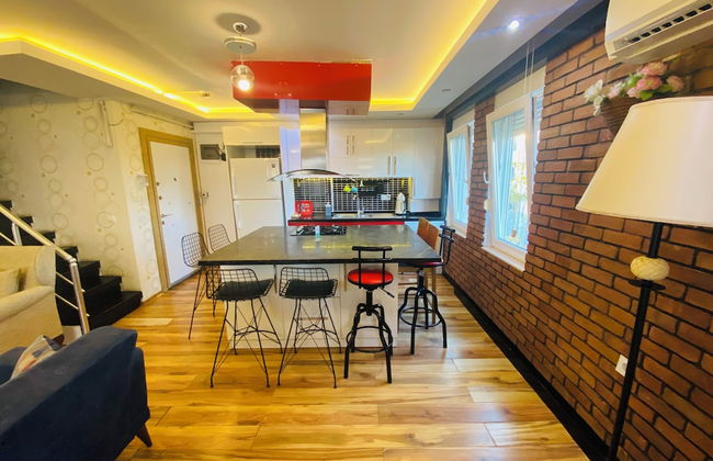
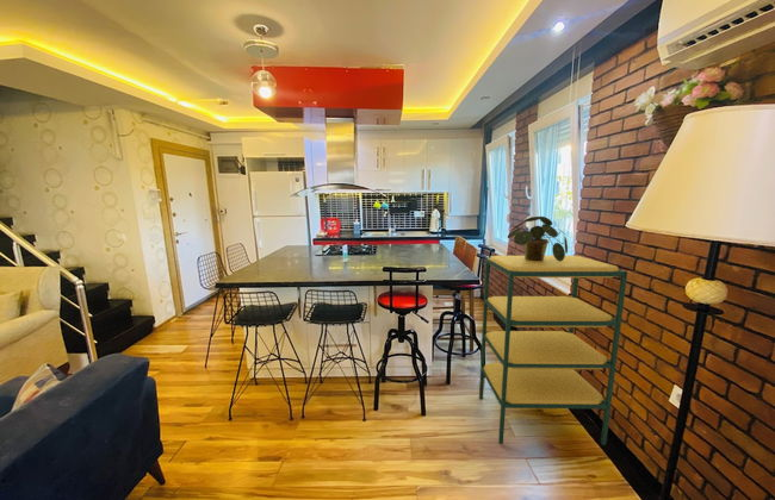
+ potted plant (537, 238)
+ shelving unit (541, 342)
